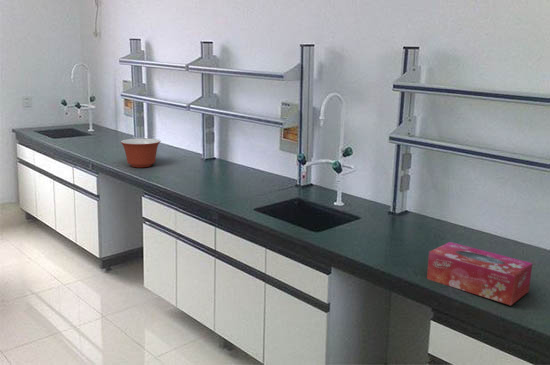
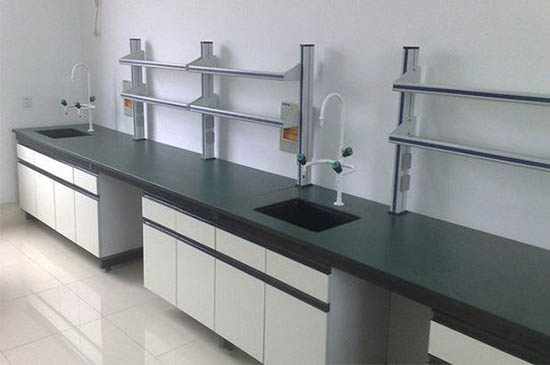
- tissue box (478, 271)
- mixing bowl (141, 153)
